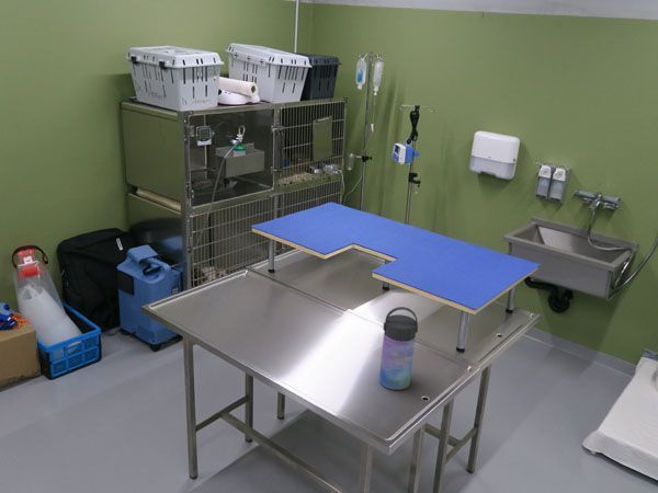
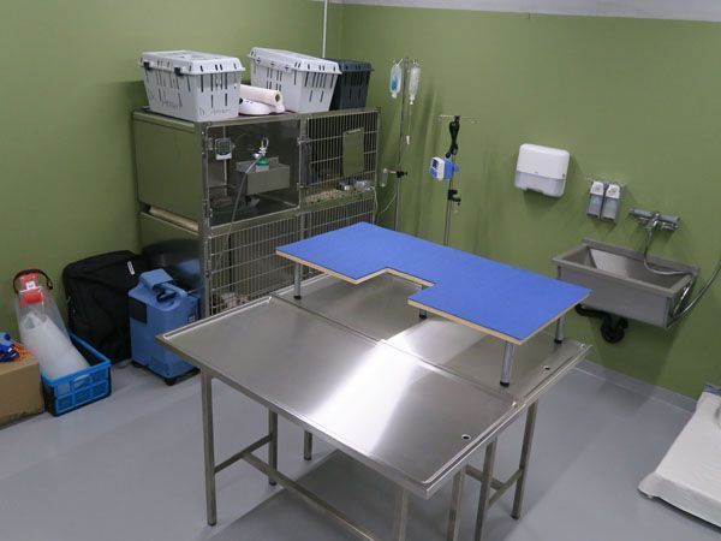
- water bottle (398, 345)
